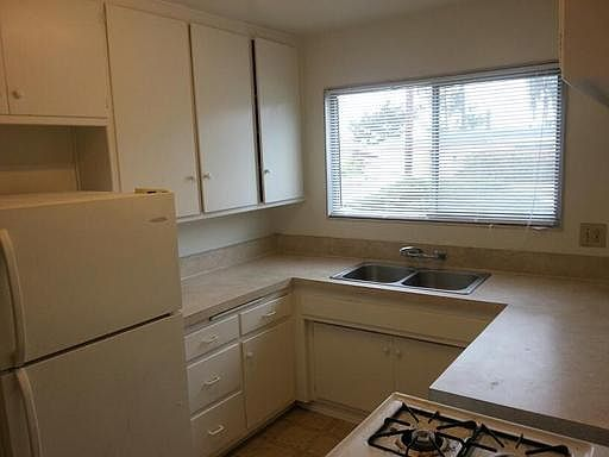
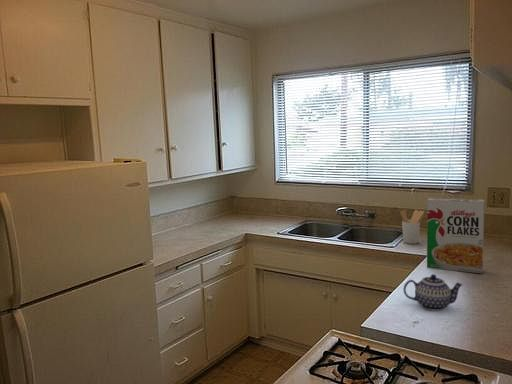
+ utensil holder (413, 225)
+ cereal box (454, 234)
+ teapot (432, 290)
